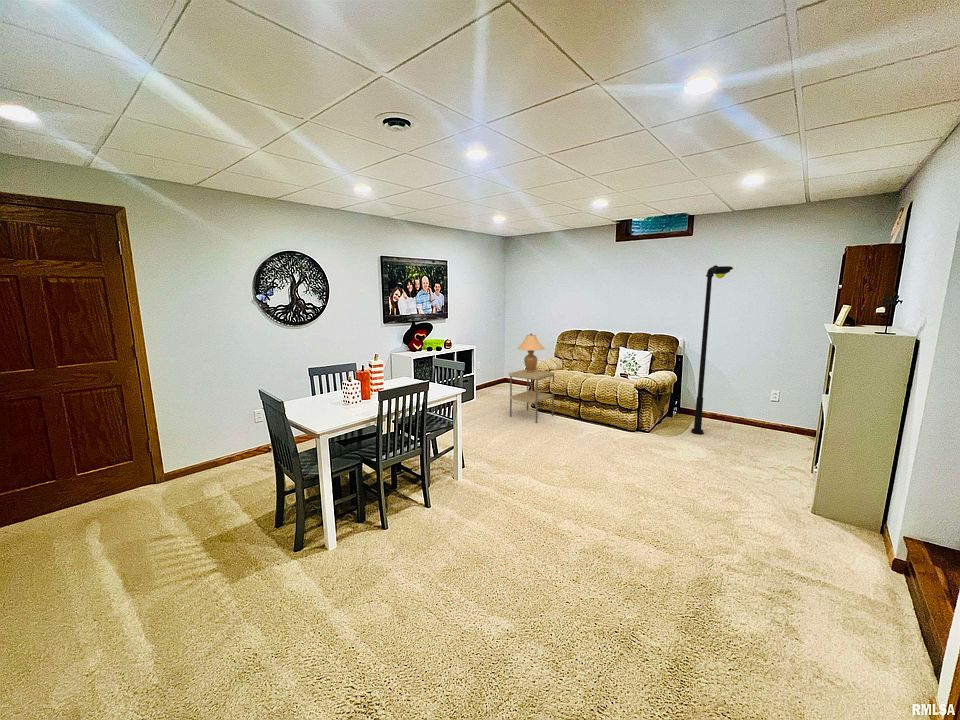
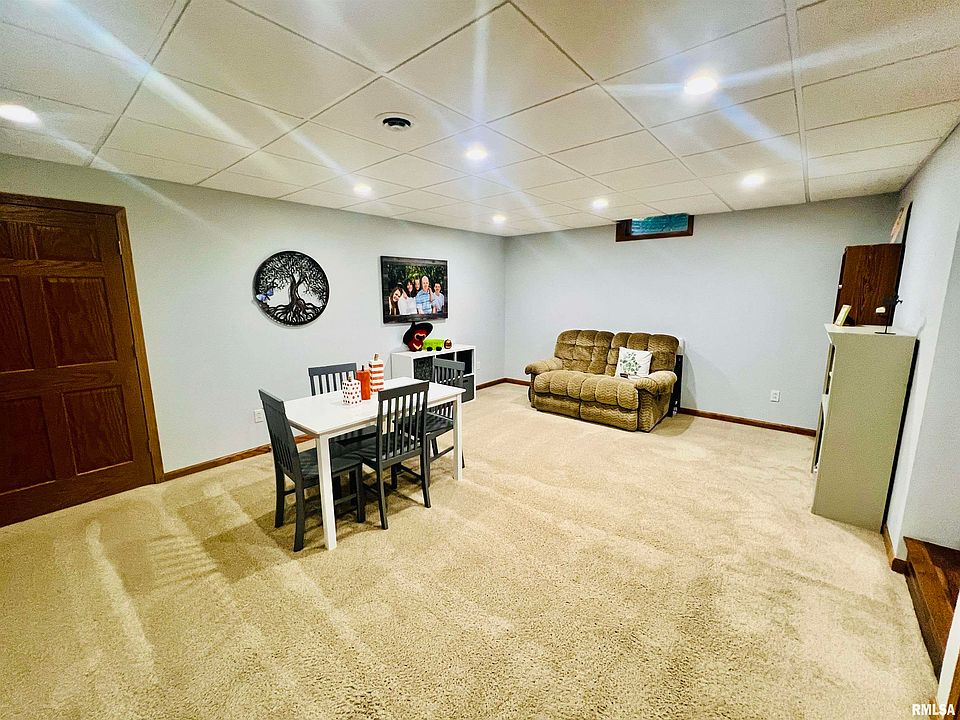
- side table (531, 394)
- table lamp (530, 352)
- floor lamp (706, 348)
